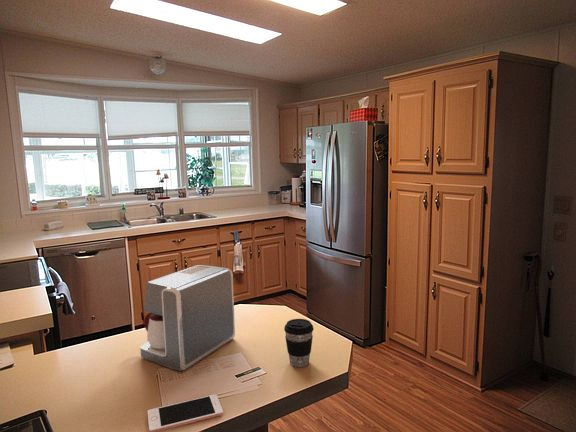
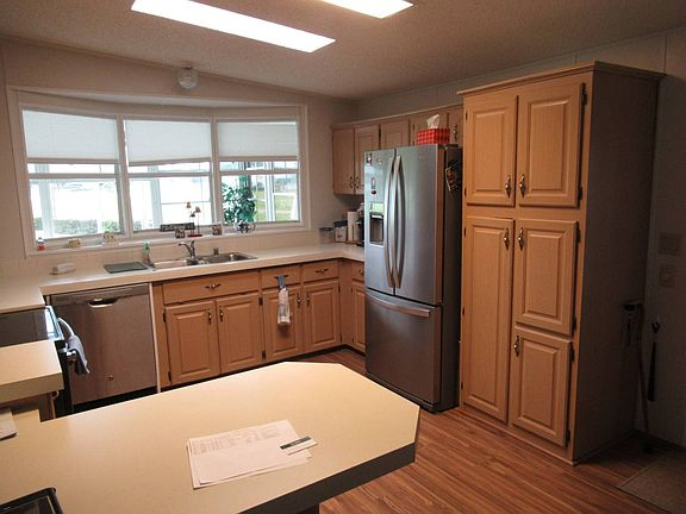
- coffee cup (299, 342)
- cell phone (185, 412)
- coffee maker (188, 311)
